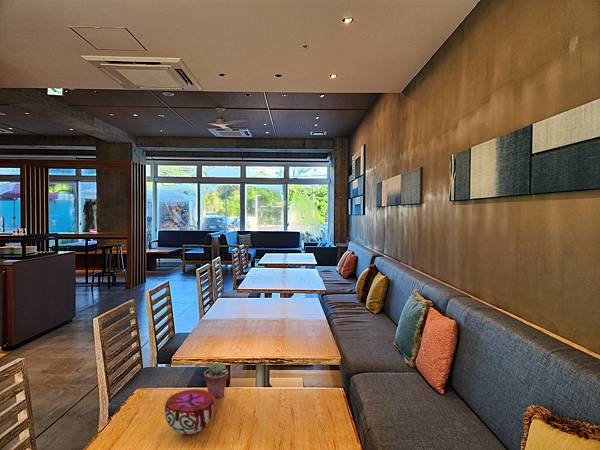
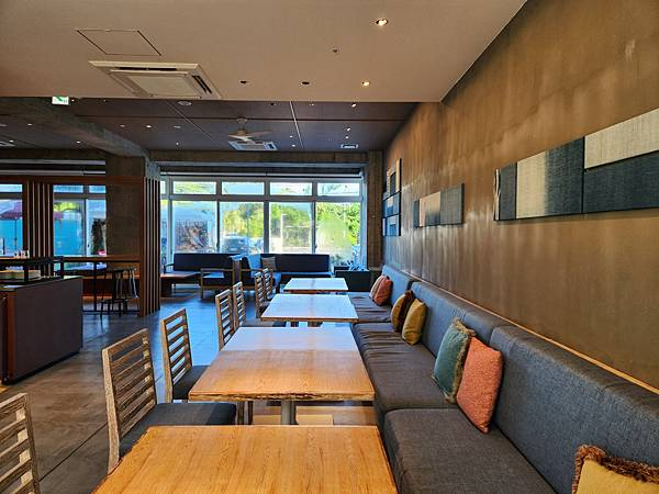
- decorative bowl (190, 414)
- potted succulent (216, 378)
